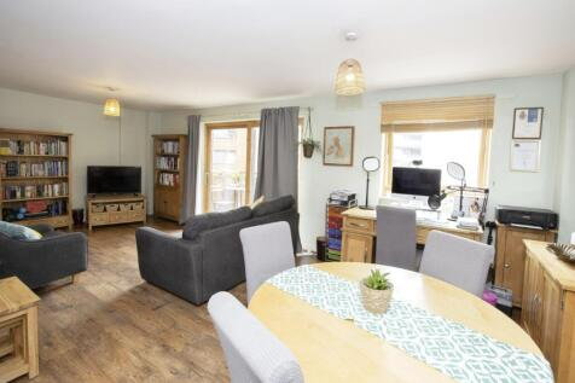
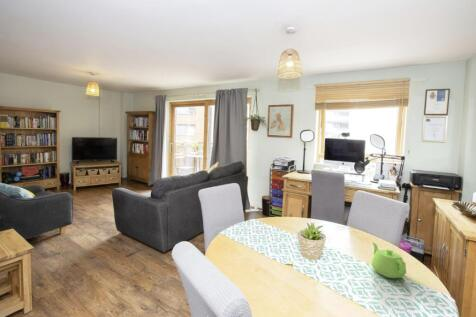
+ teapot (387, 260)
